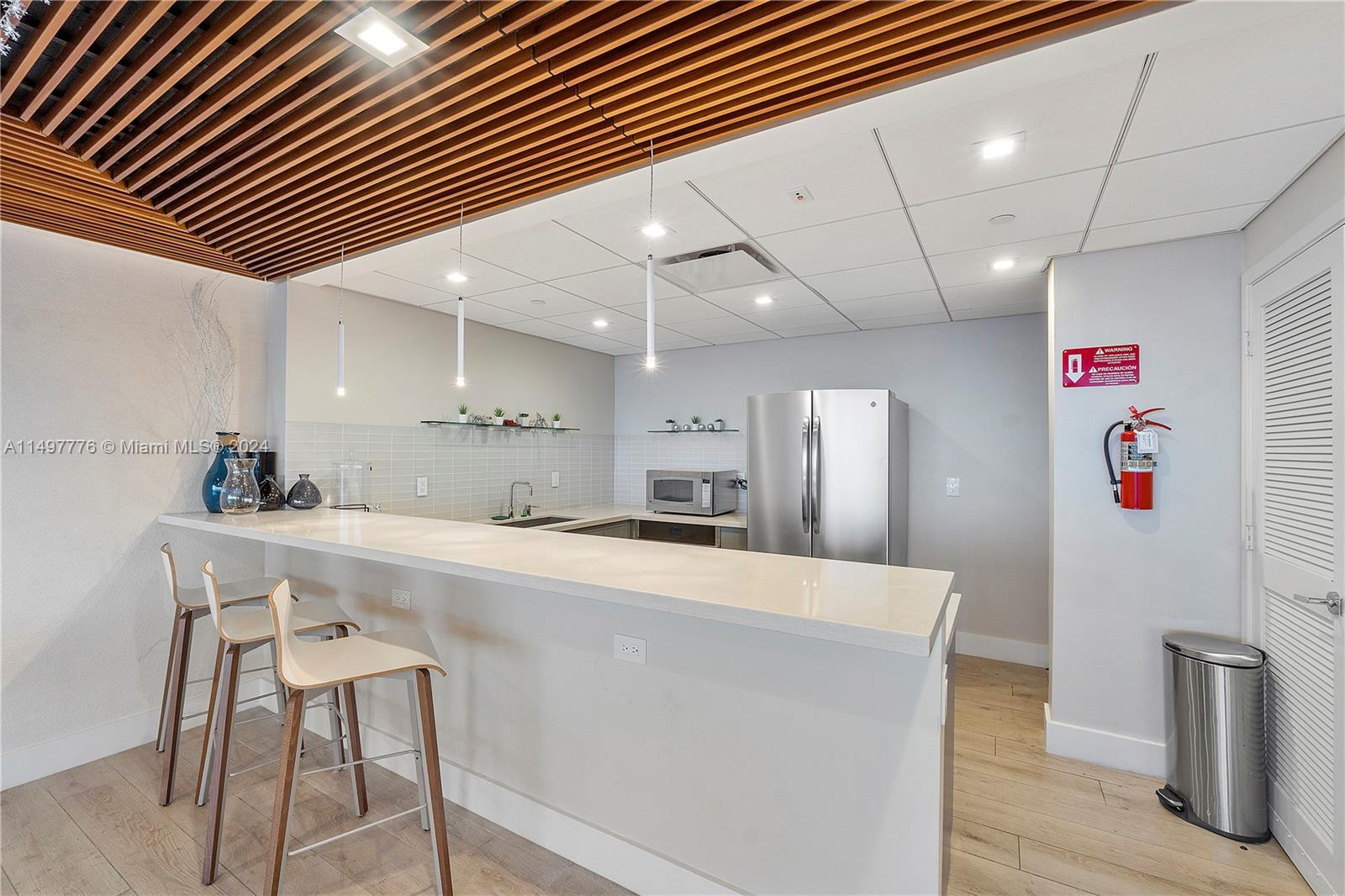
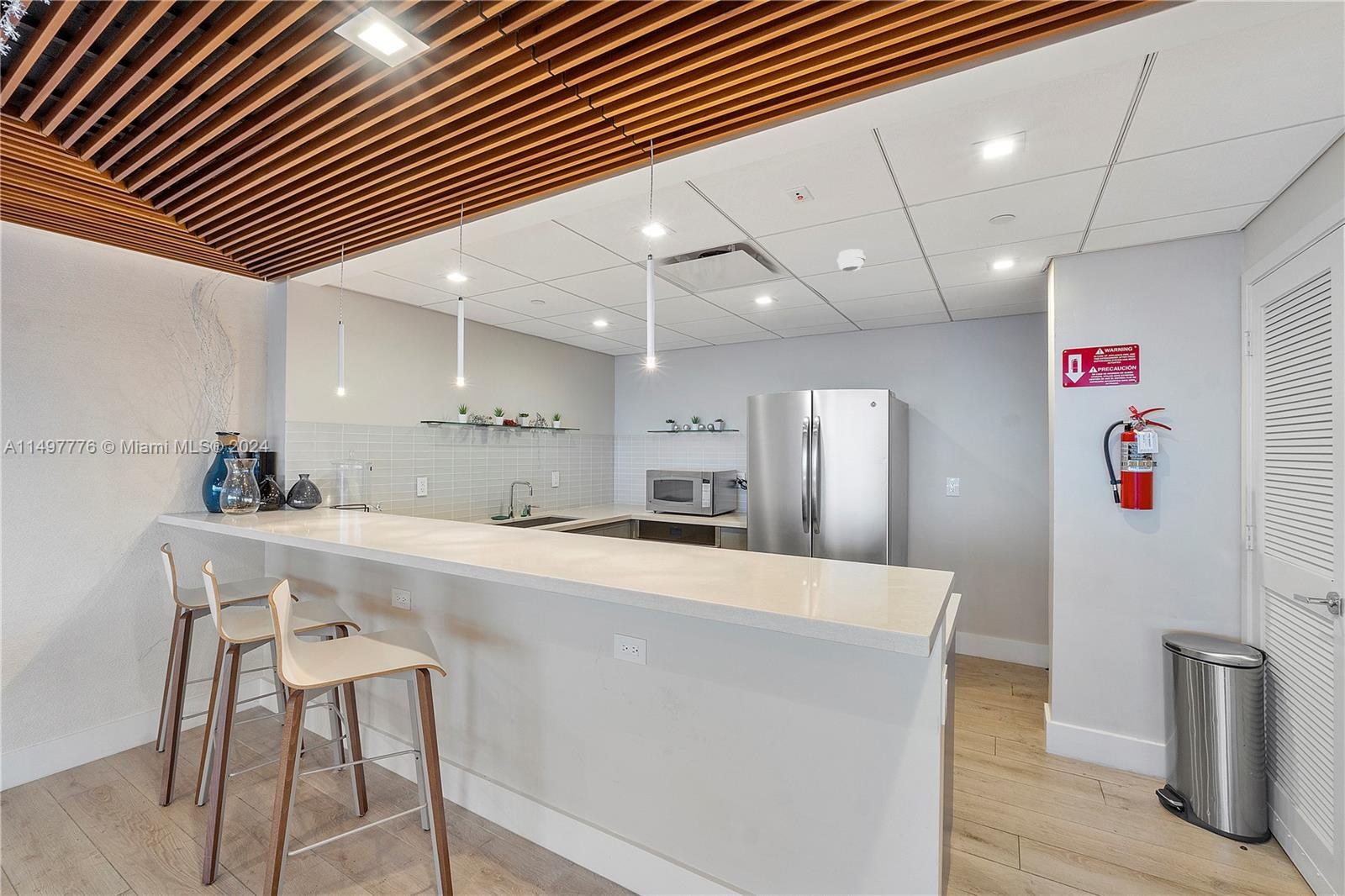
+ smoke detector (851, 261)
